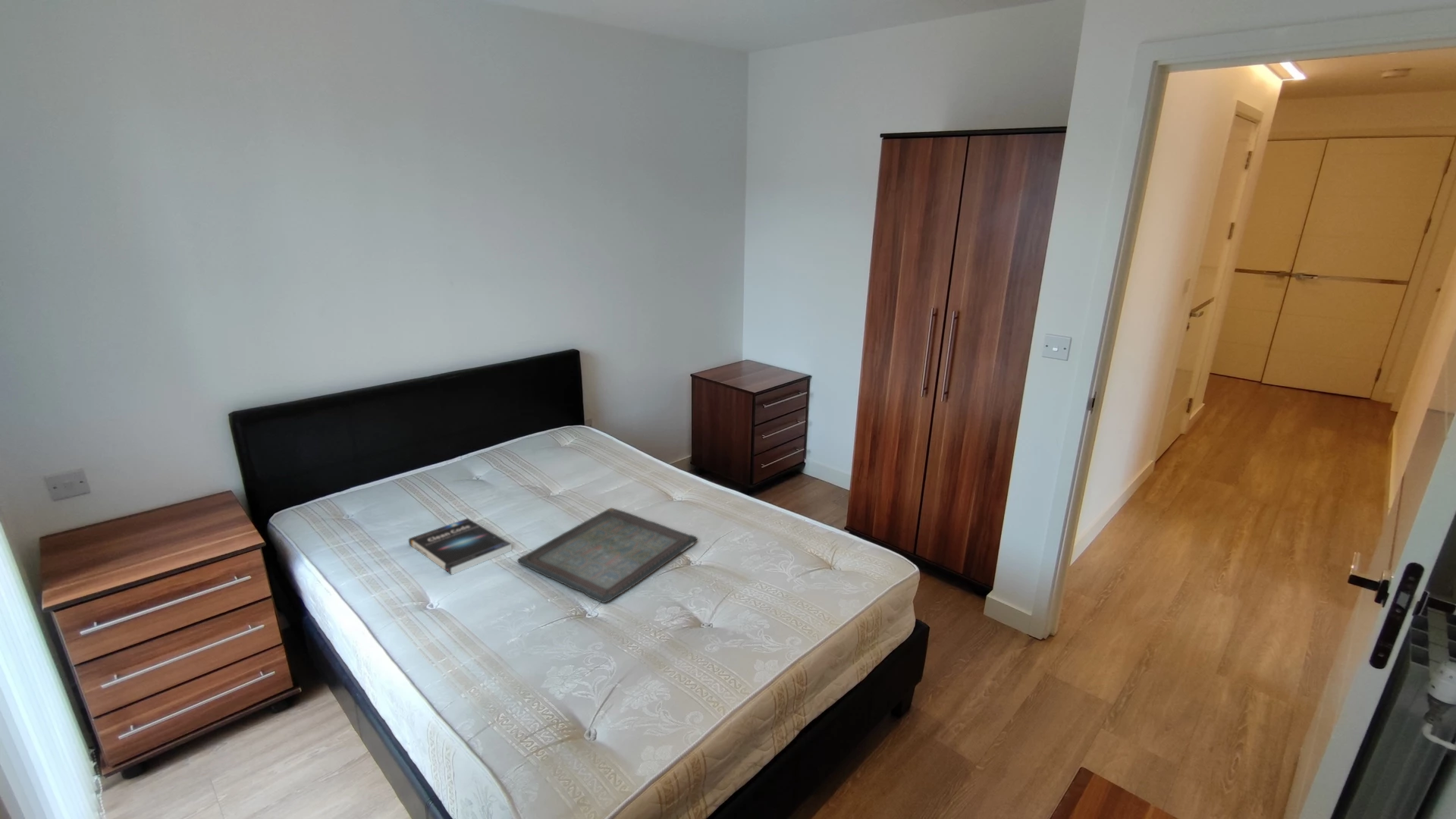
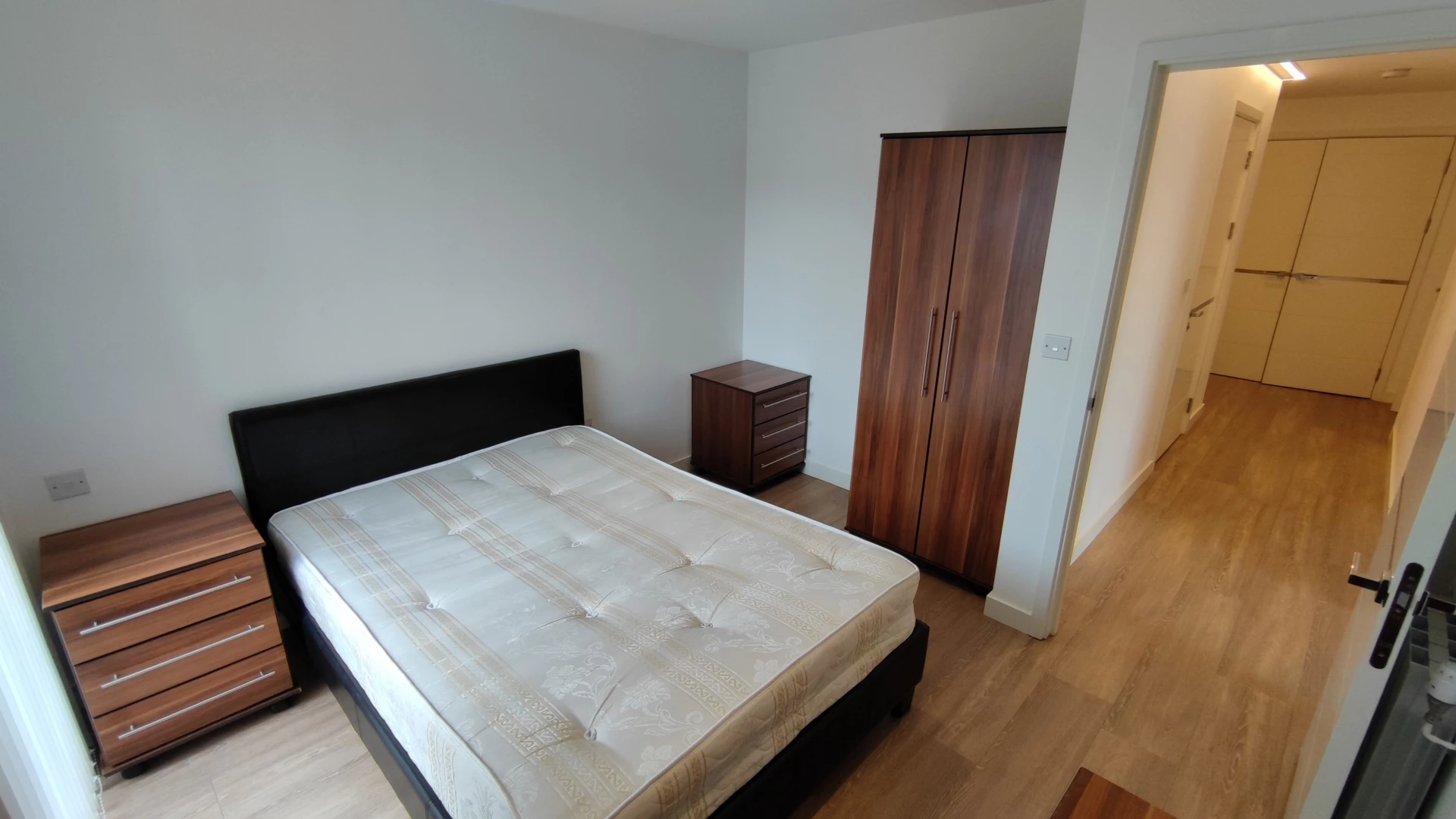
- book (460, 544)
- serving tray (609, 549)
